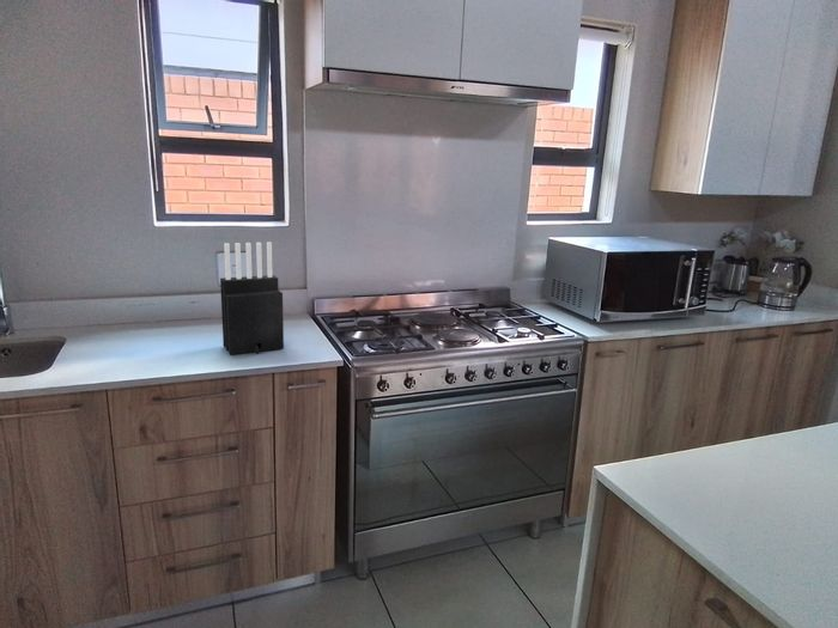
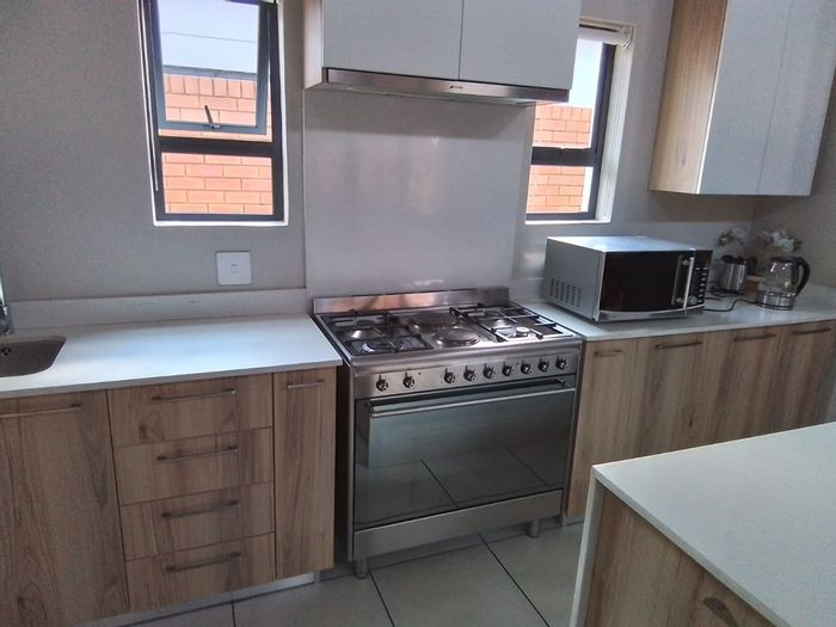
- knife block (253, 297)
